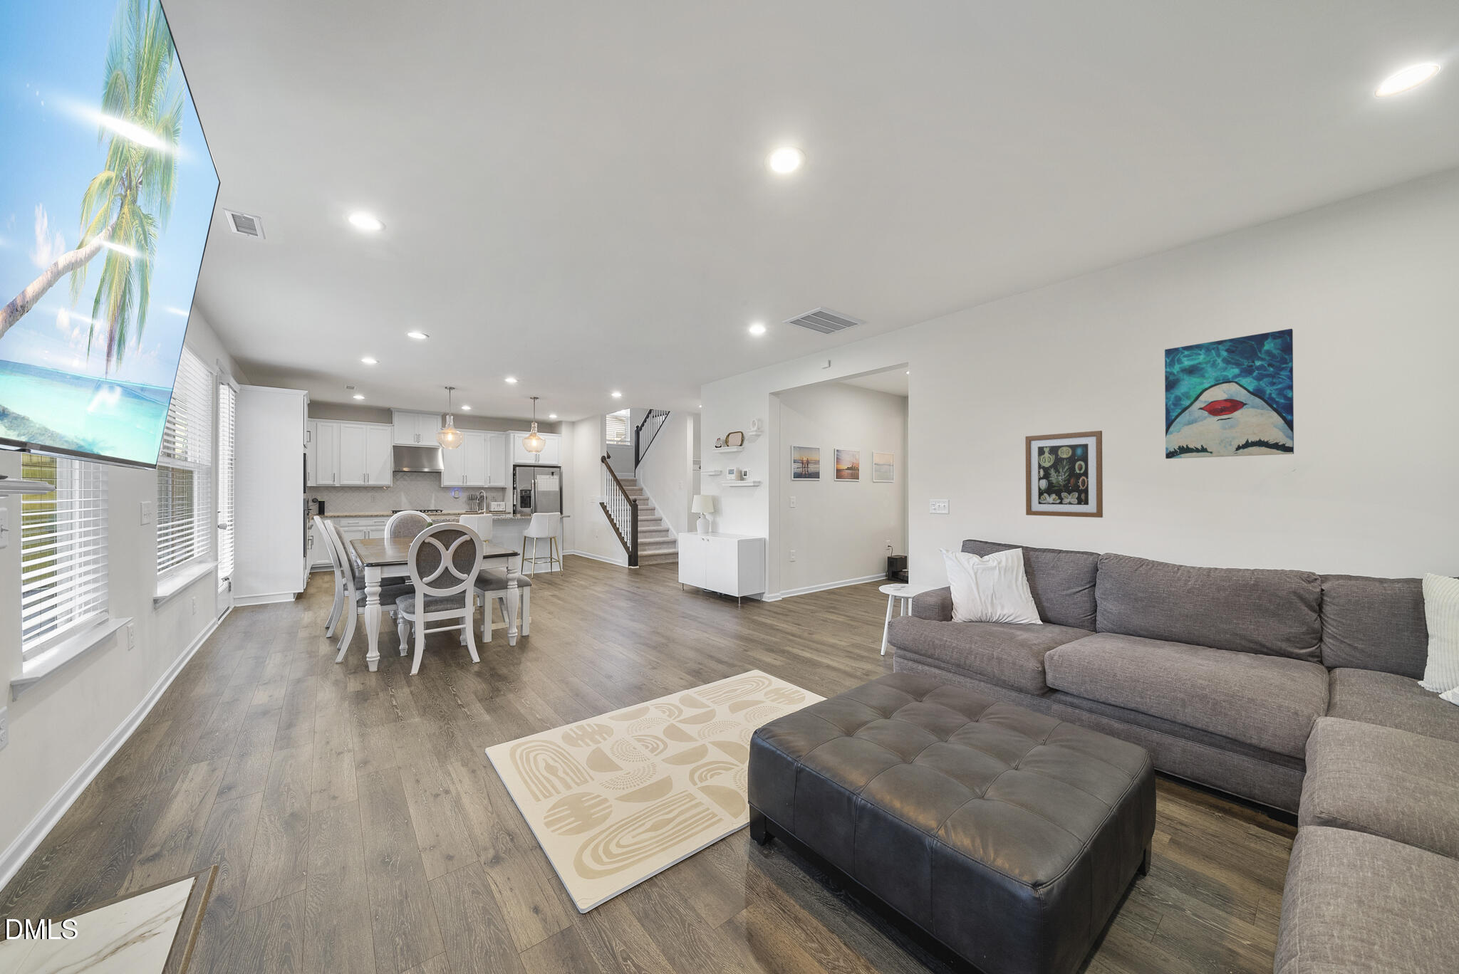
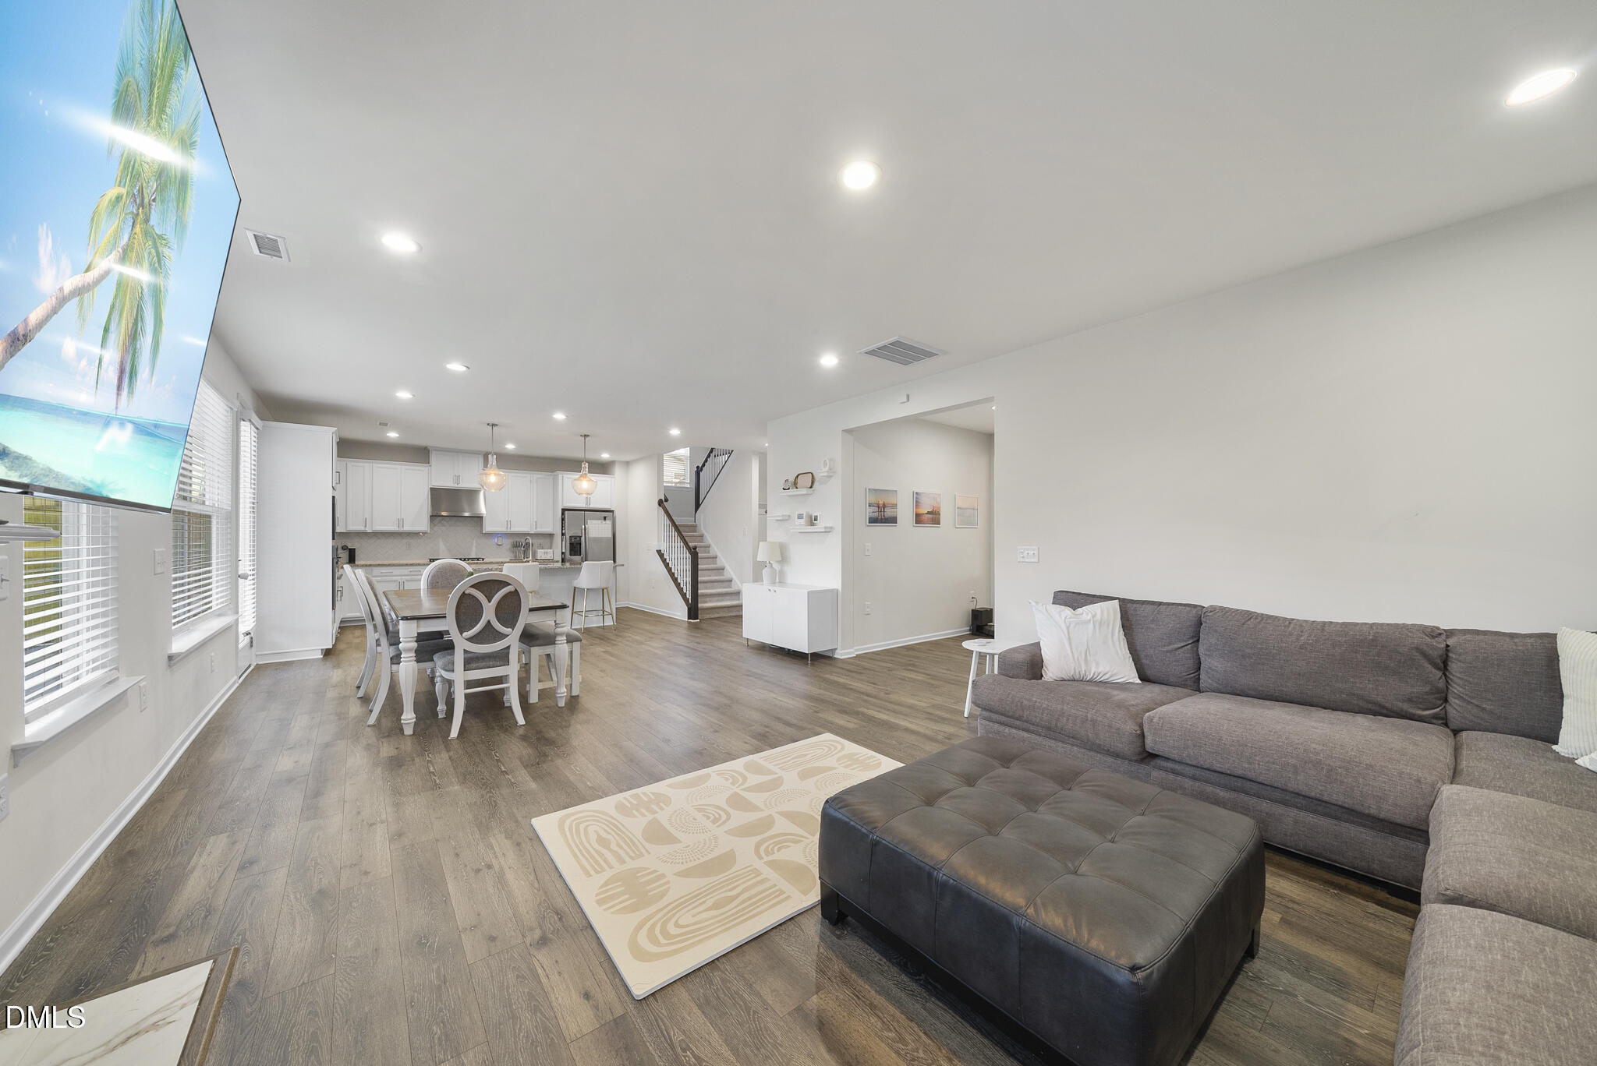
- wall art (1224, 398)
- wall art (1062, 475)
